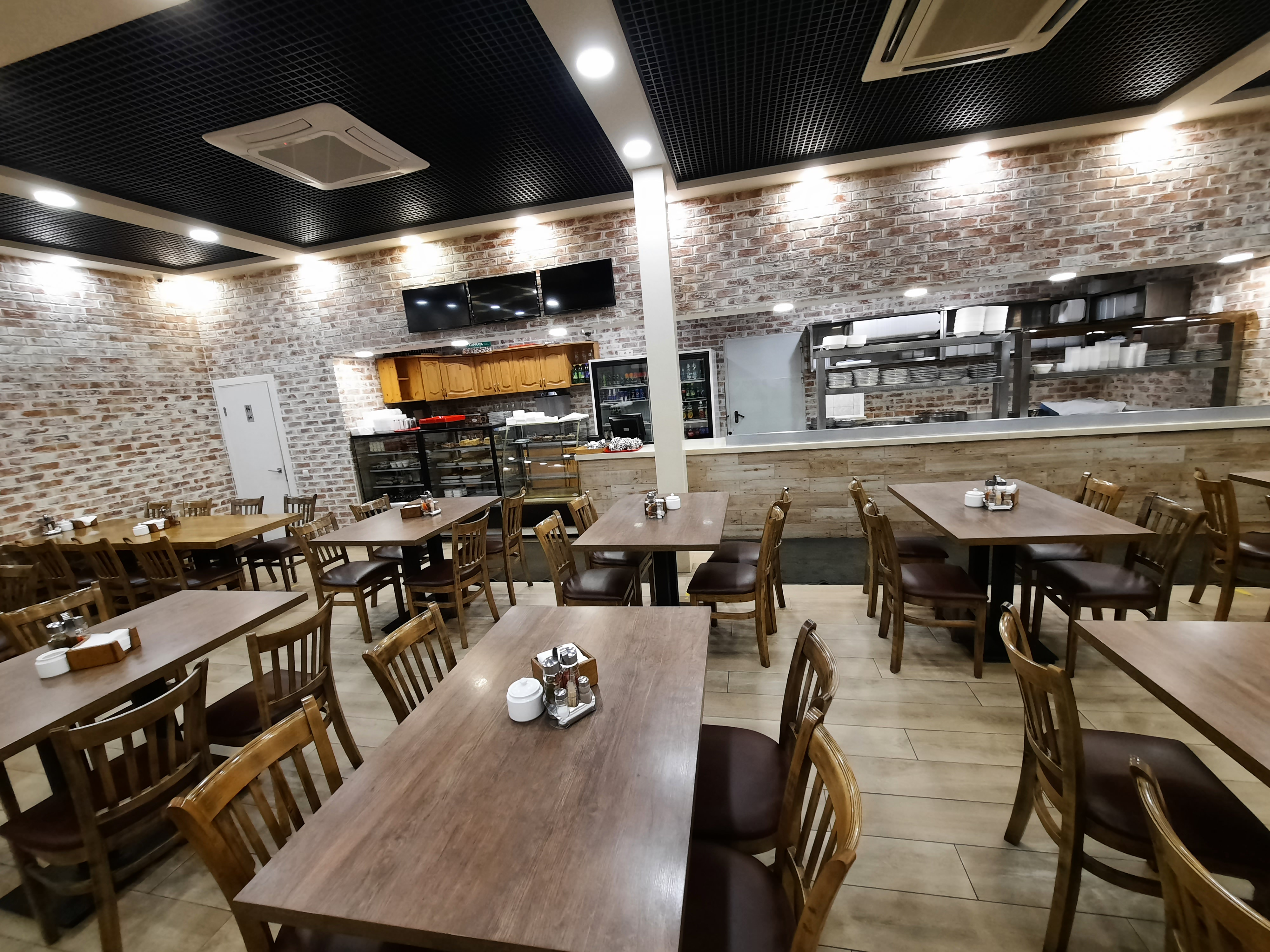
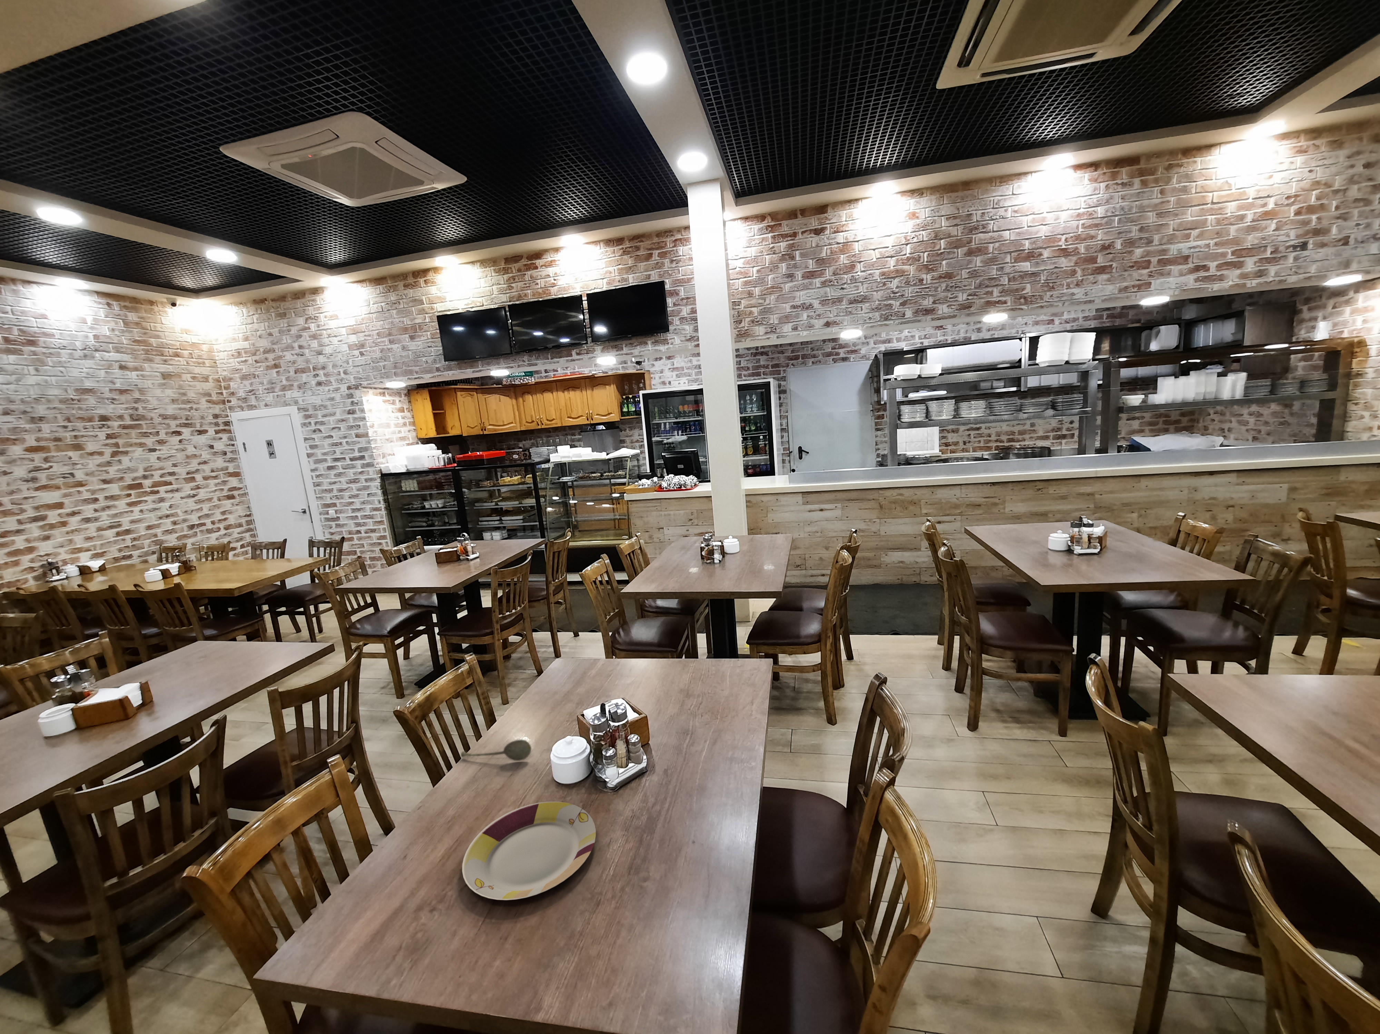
+ soupspoon (495, 752)
+ plate (531, 849)
